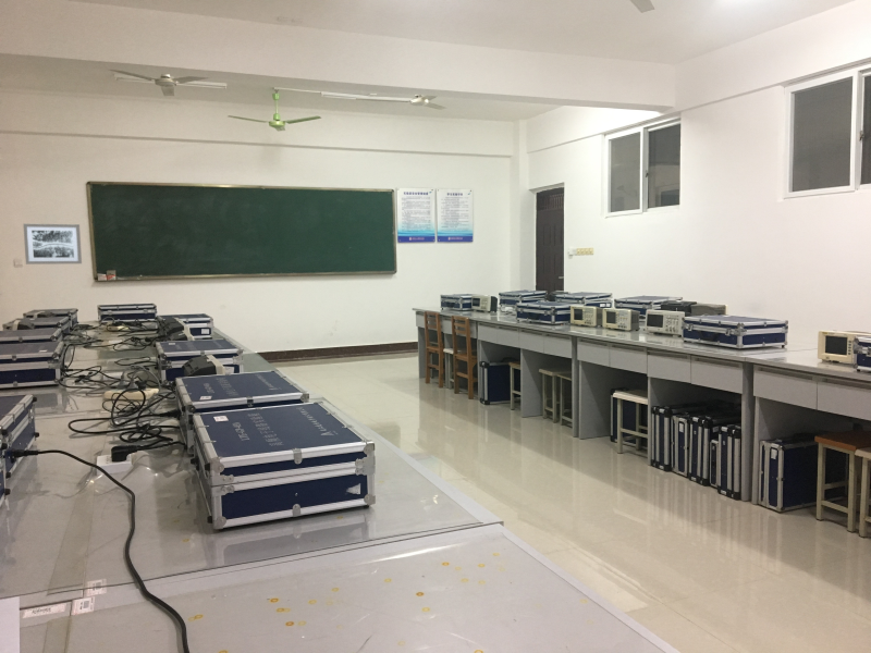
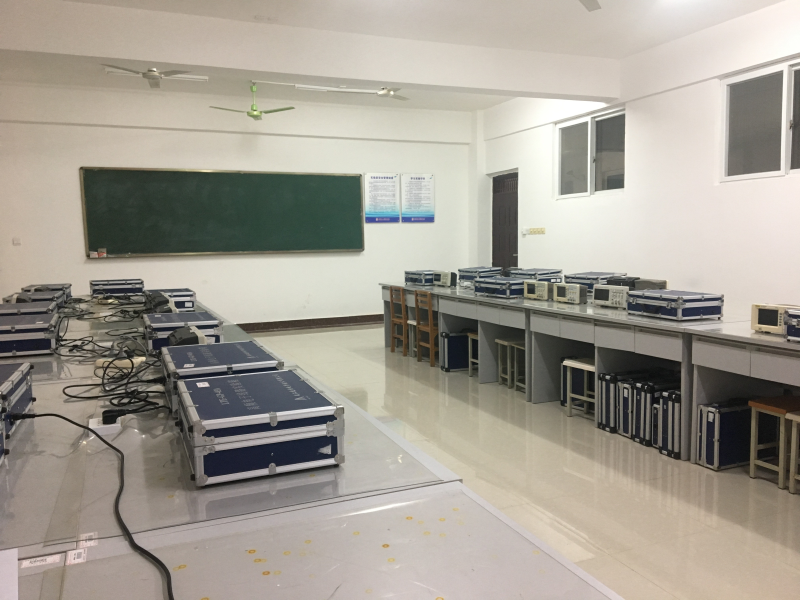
- wall art (52, 244)
